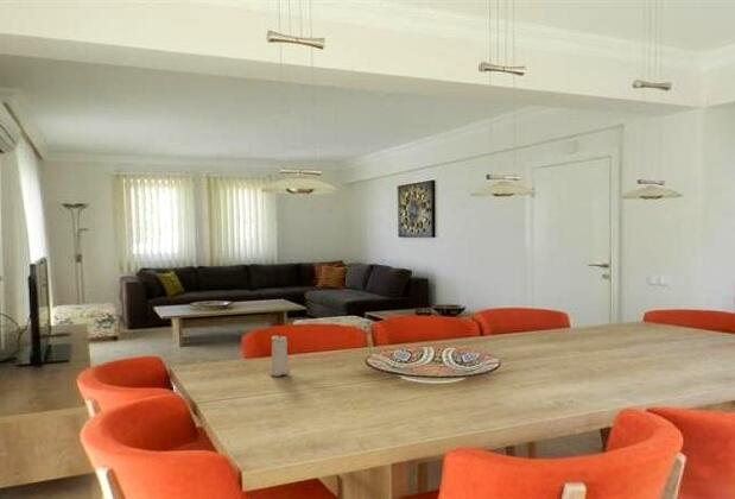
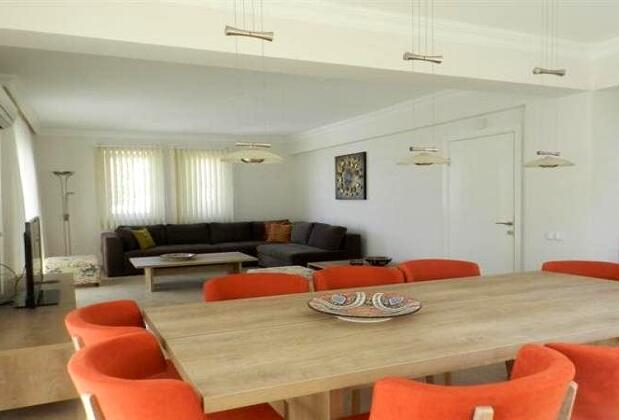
- candle (279, 353)
